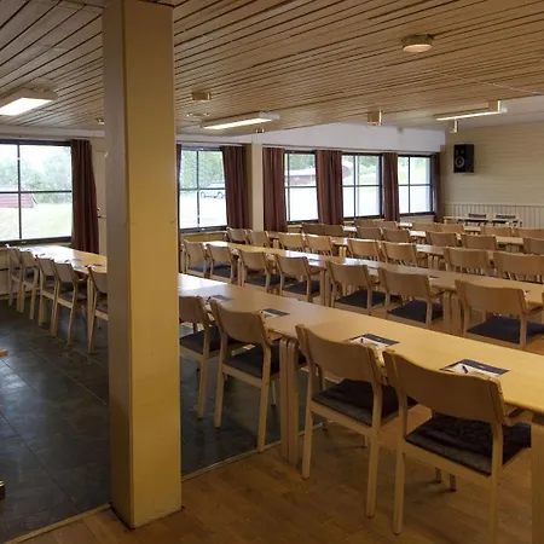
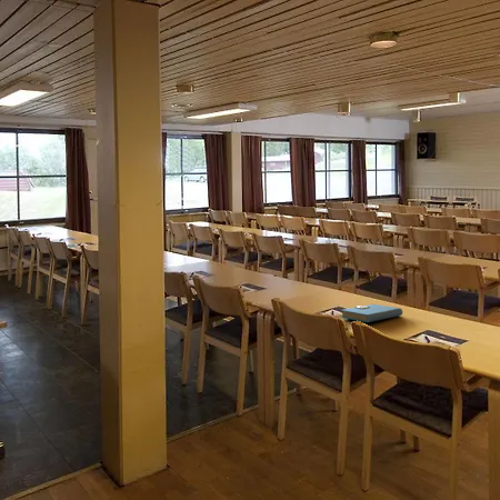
+ book (371, 312)
